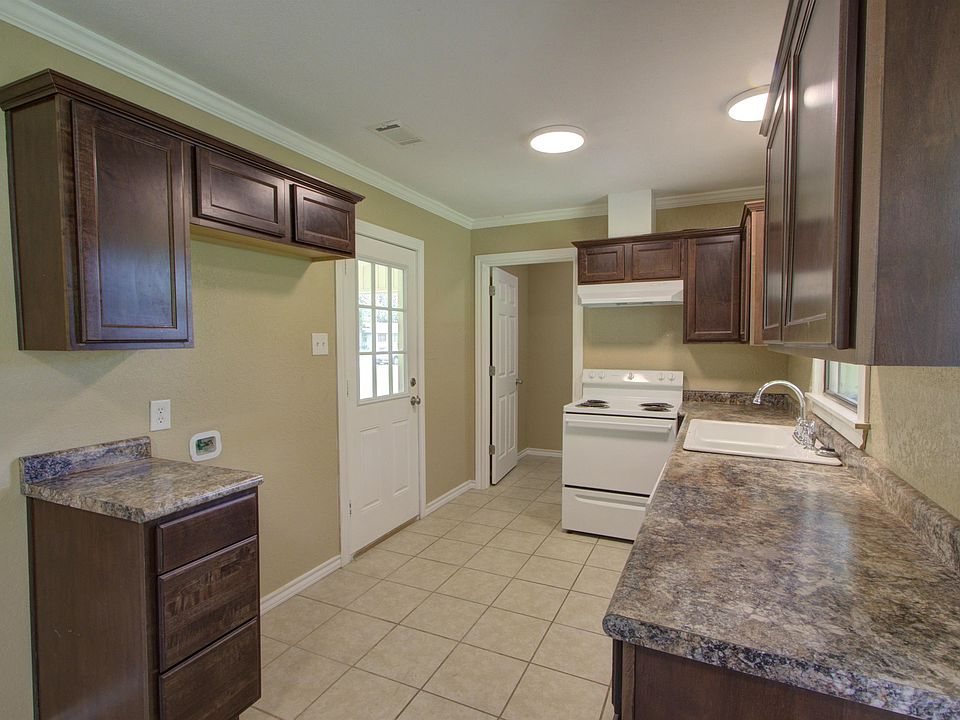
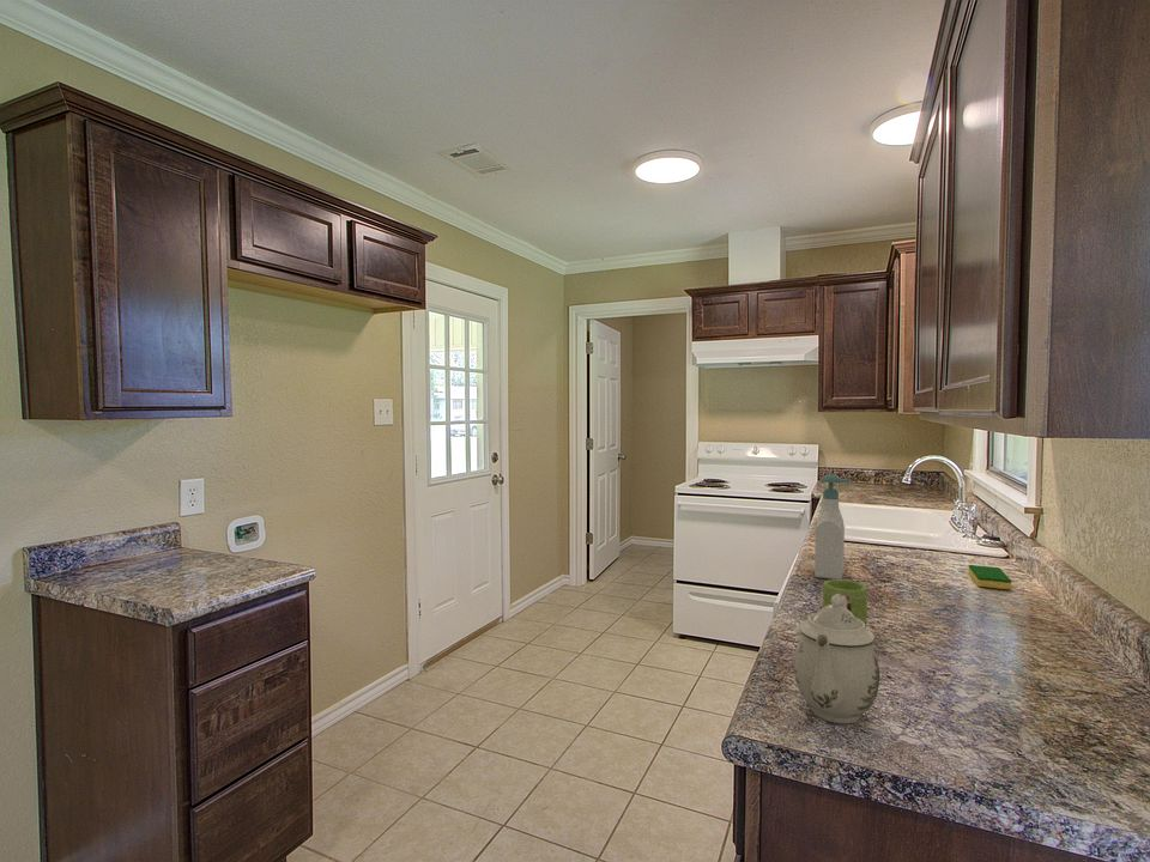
+ soap bottle (834, 524)
+ mug (851, 606)
+ dish sponge (988, 576)
+ teapot (835, 654)
